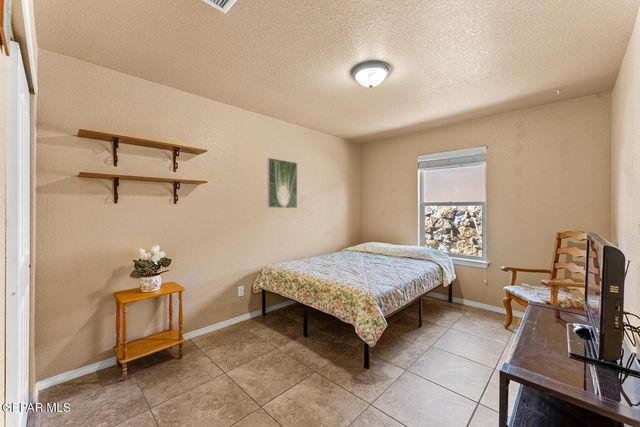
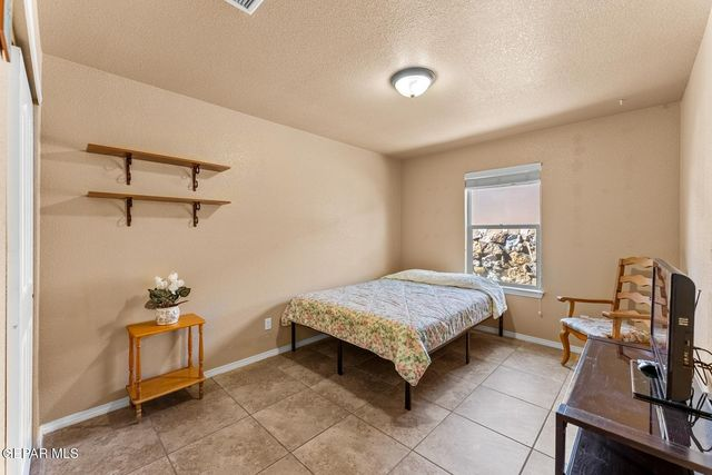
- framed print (282, 184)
